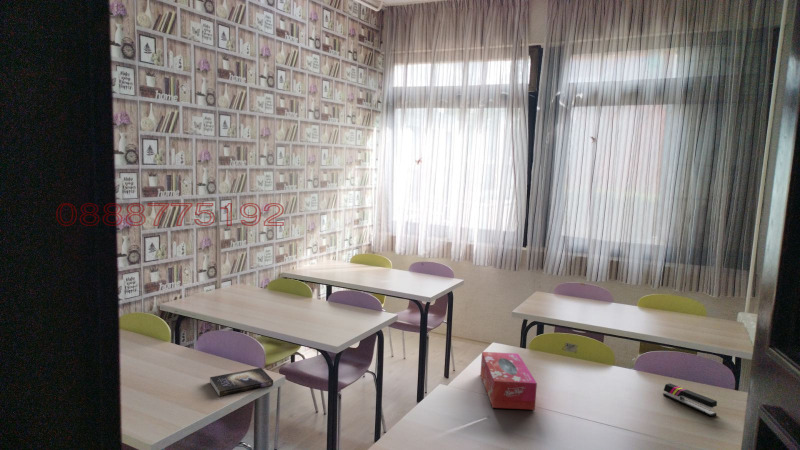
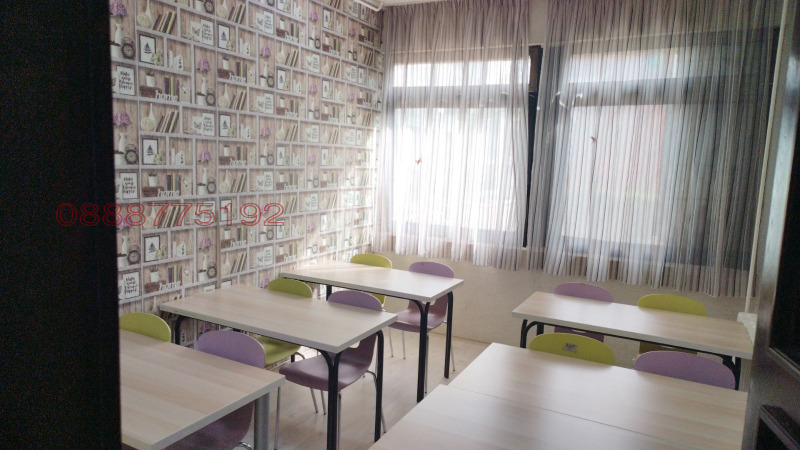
- stapler (689, 397)
- tissue box (506, 378)
- book (241, 381)
